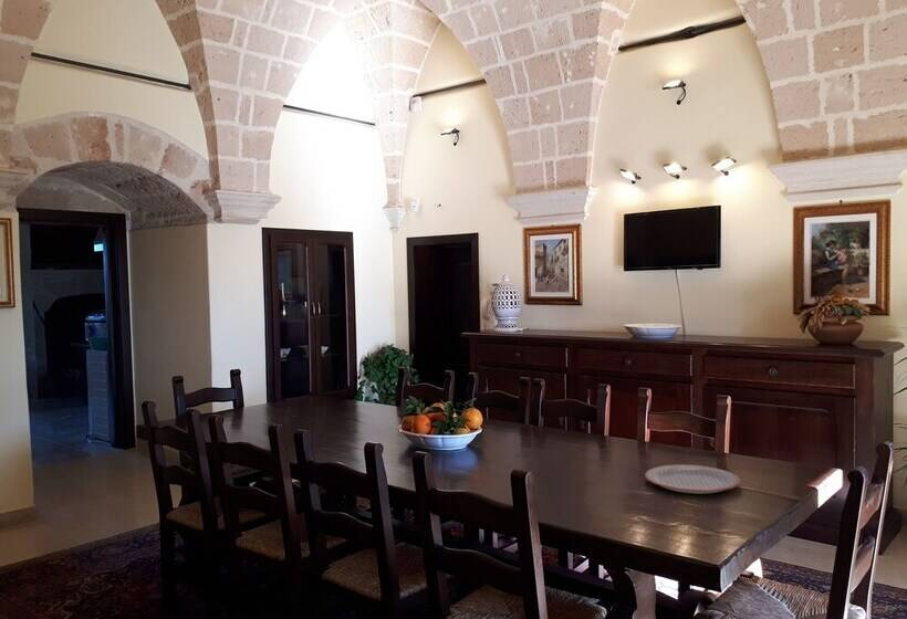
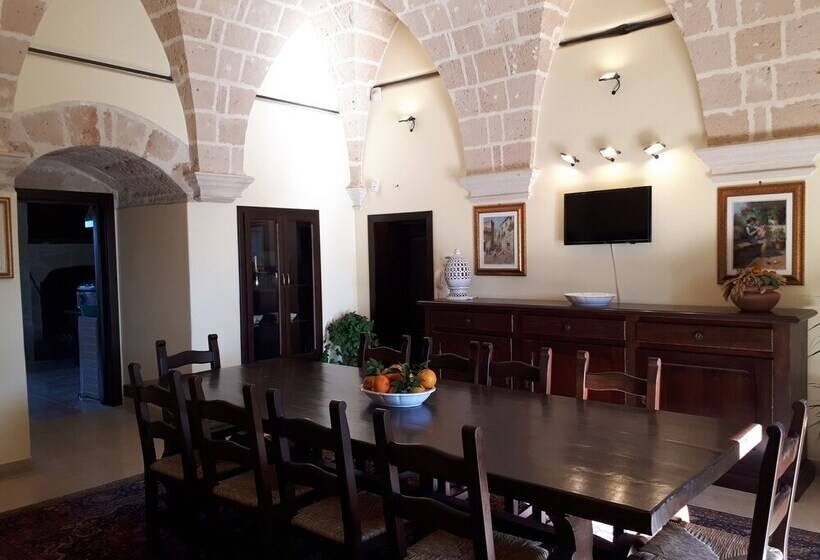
- plate (691, 480)
